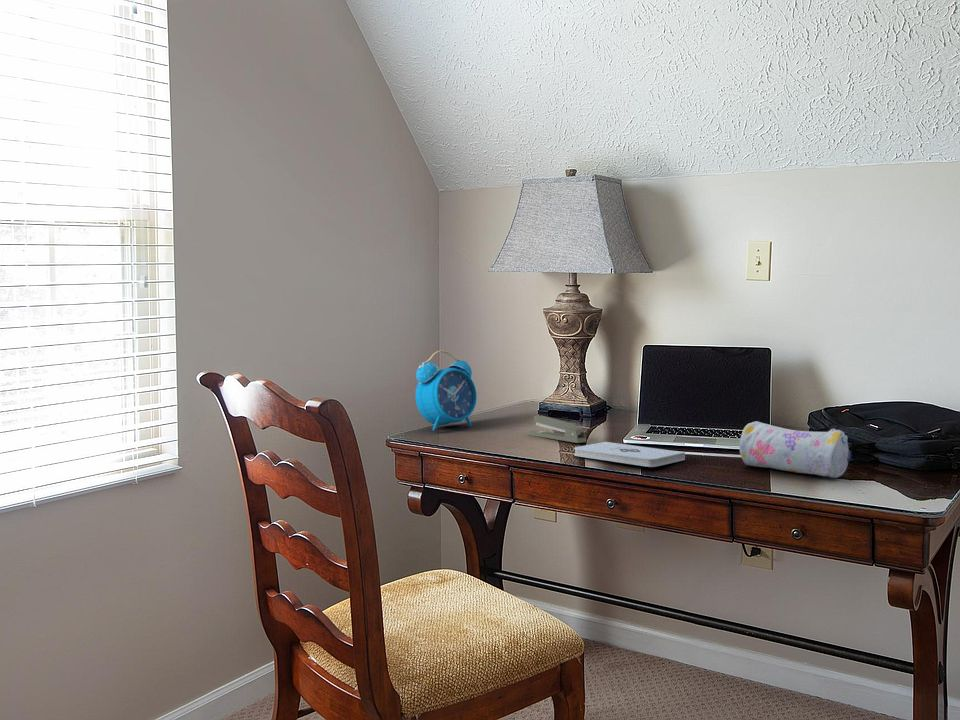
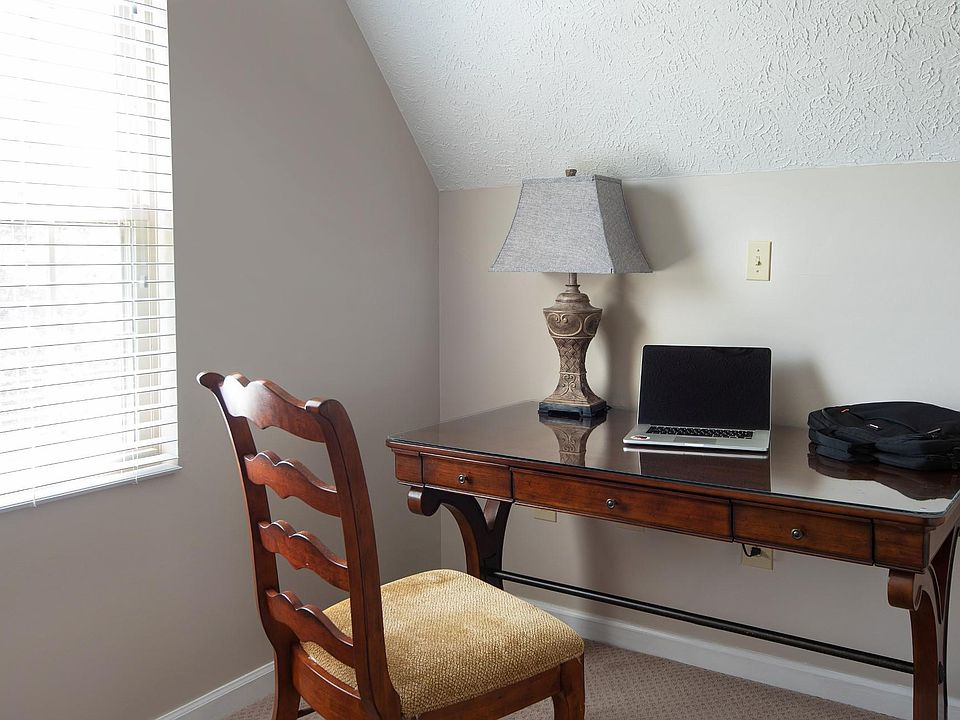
- pencil case (793, 448)
- stapler (556, 428)
- alarm clock (447, 389)
- notepad (627, 453)
